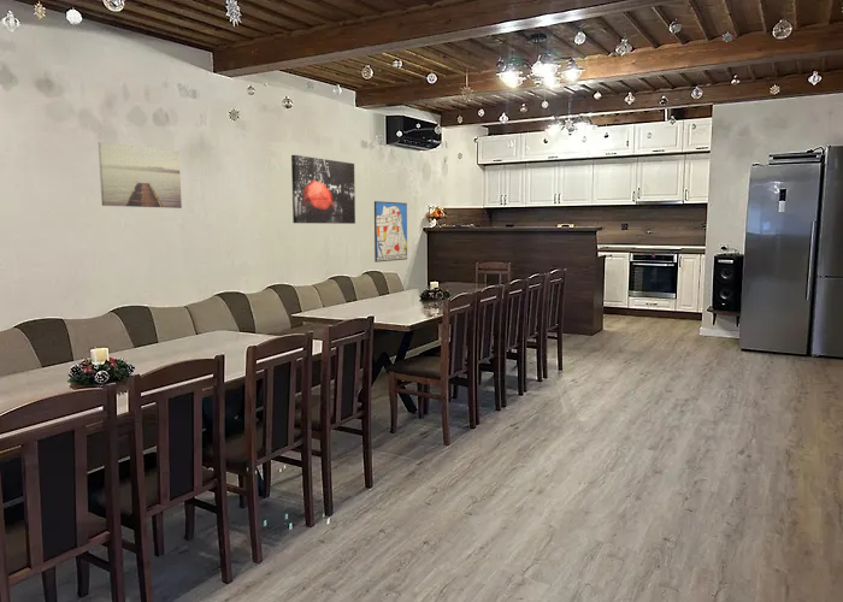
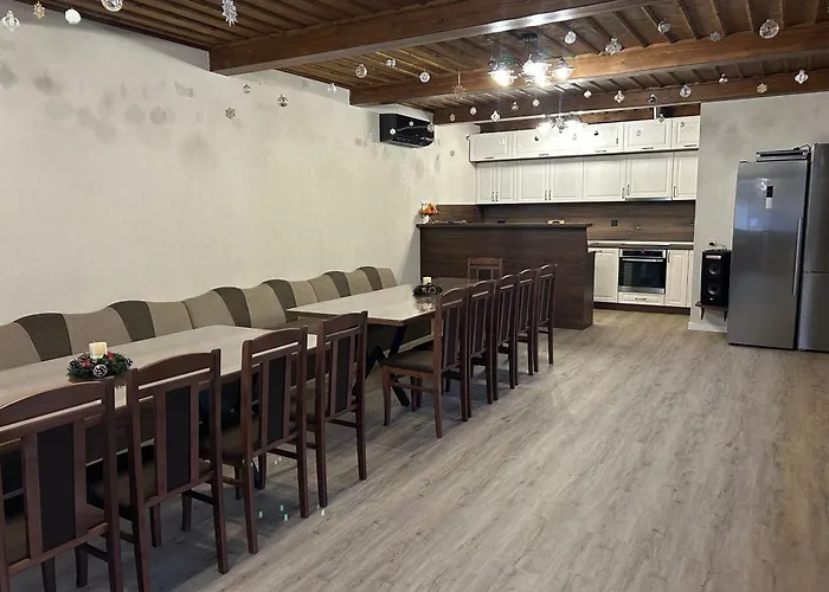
- wall art (391, 231)
- wall art (142, 177)
- wall art (325, 191)
